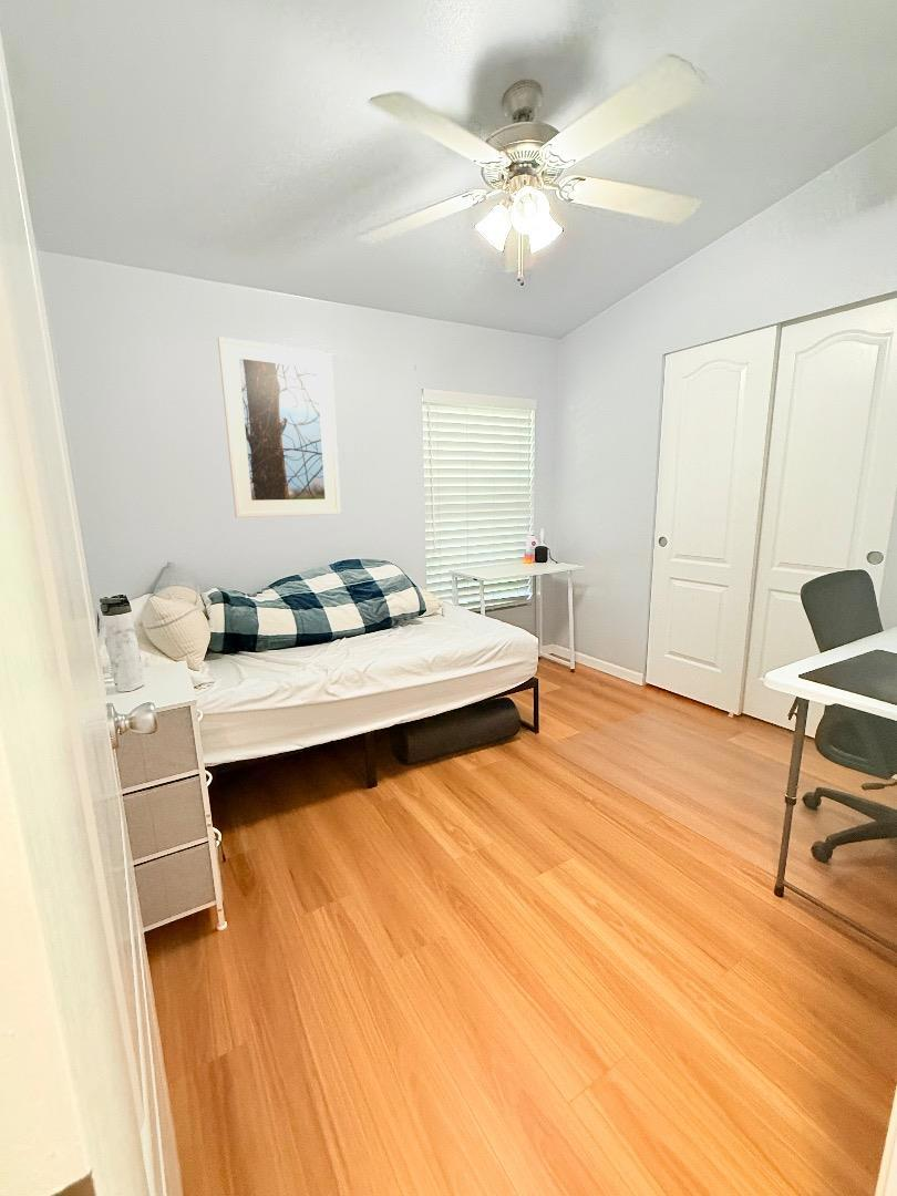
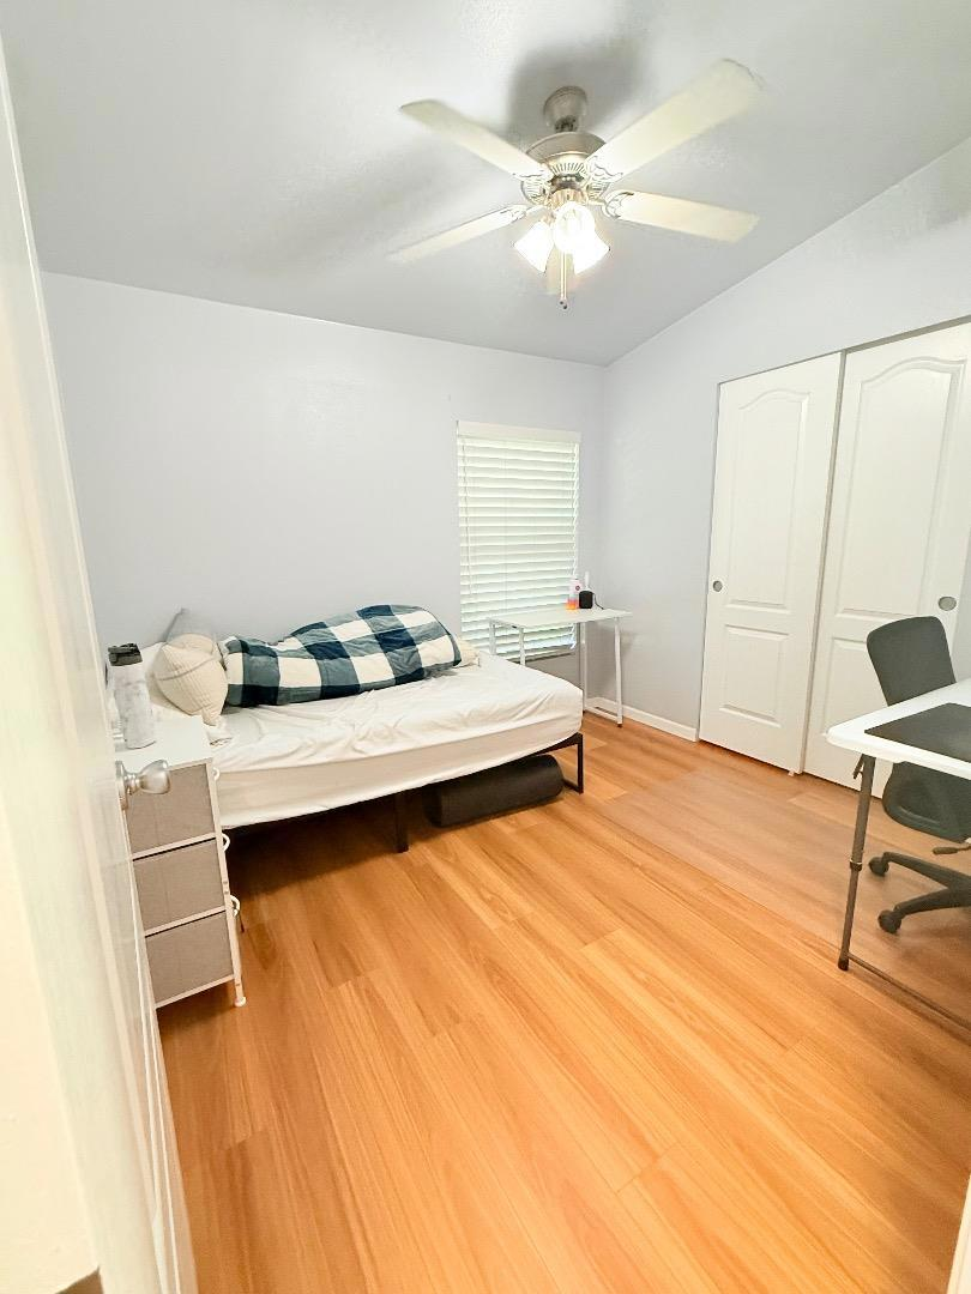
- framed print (283, 433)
